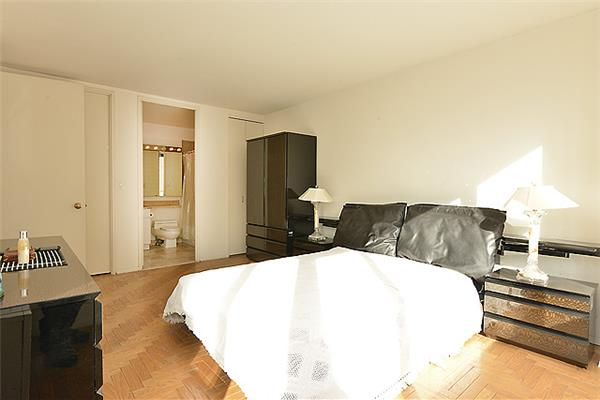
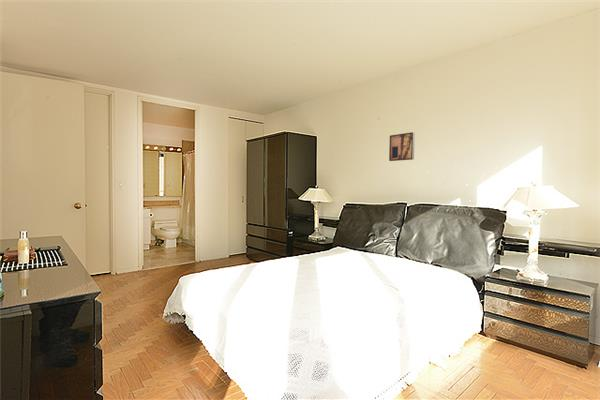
+ wall art (401, 147)
